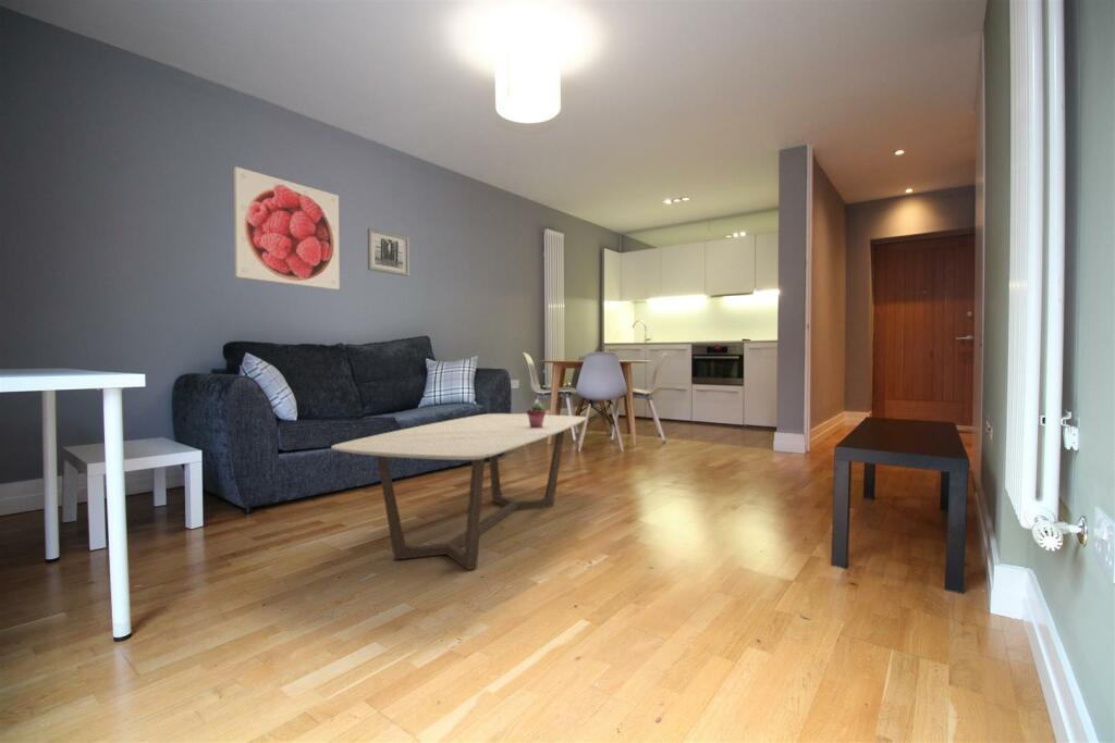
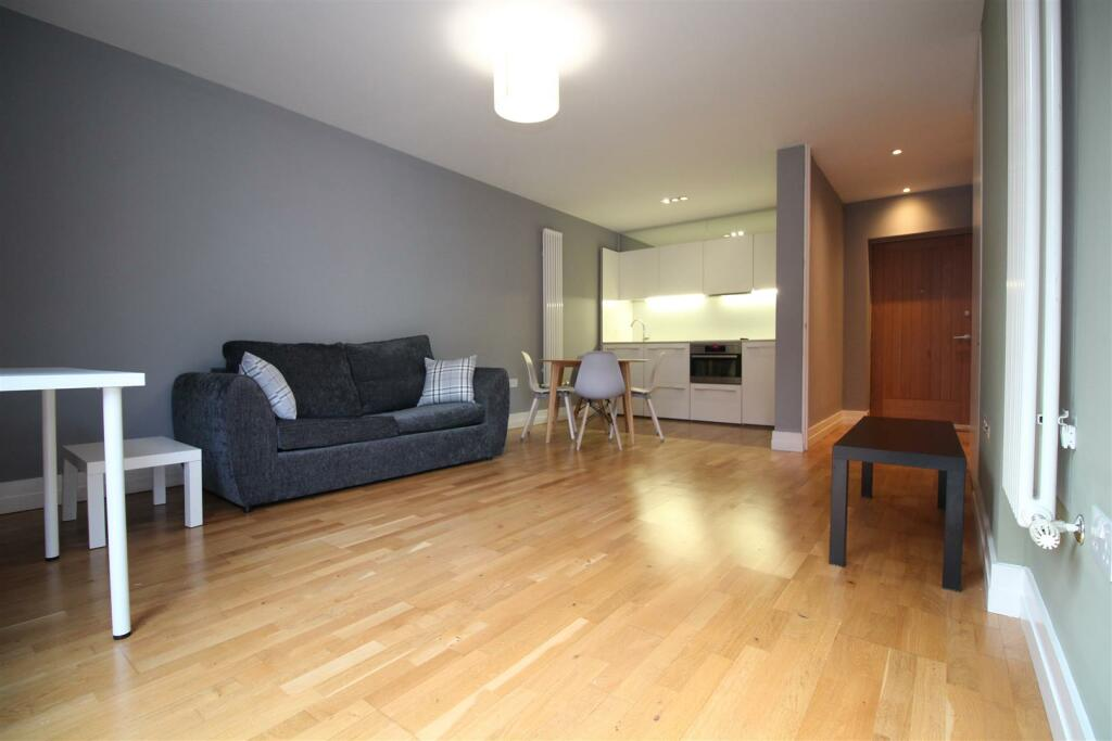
- potted succulent (536, 413)
- wall art (389, 252)
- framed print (291, 233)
- coffee table (482, 478)
